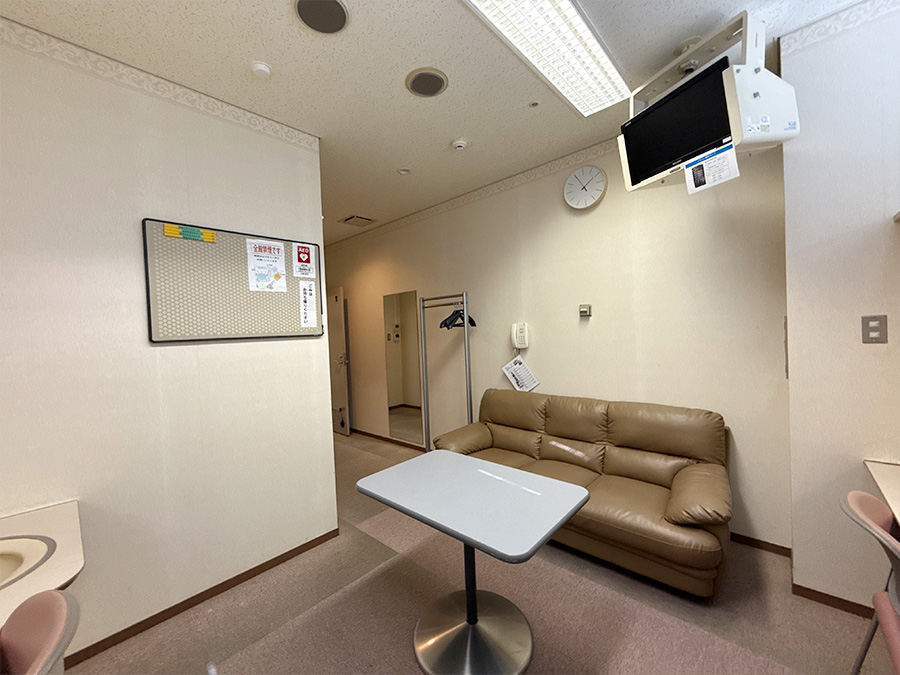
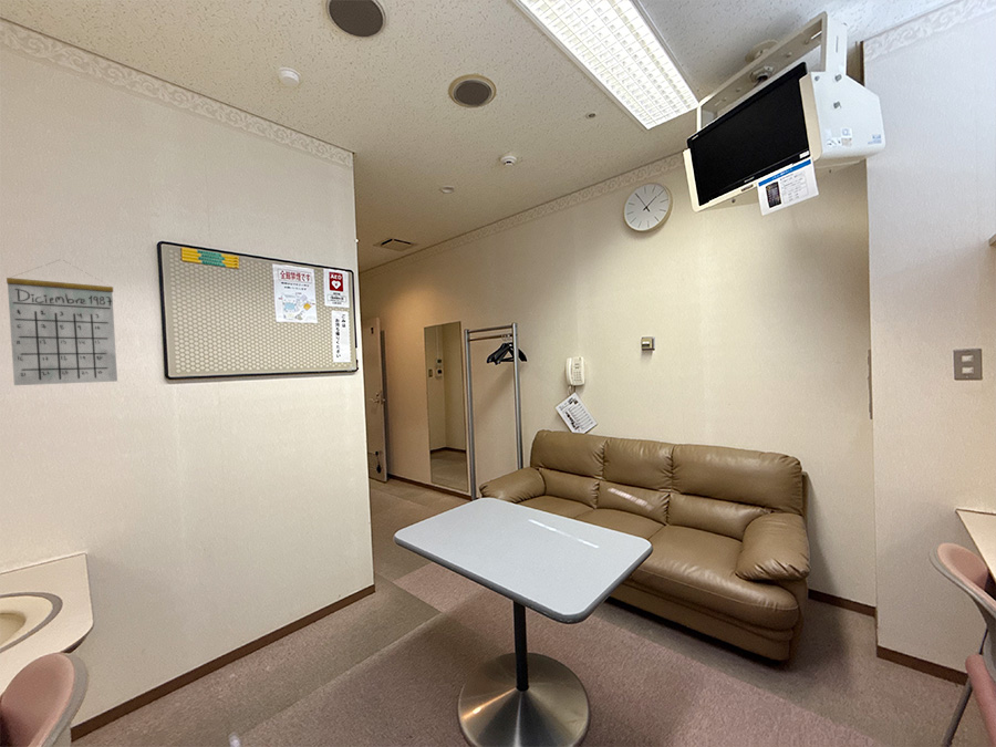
+ calendar (65, 321)
